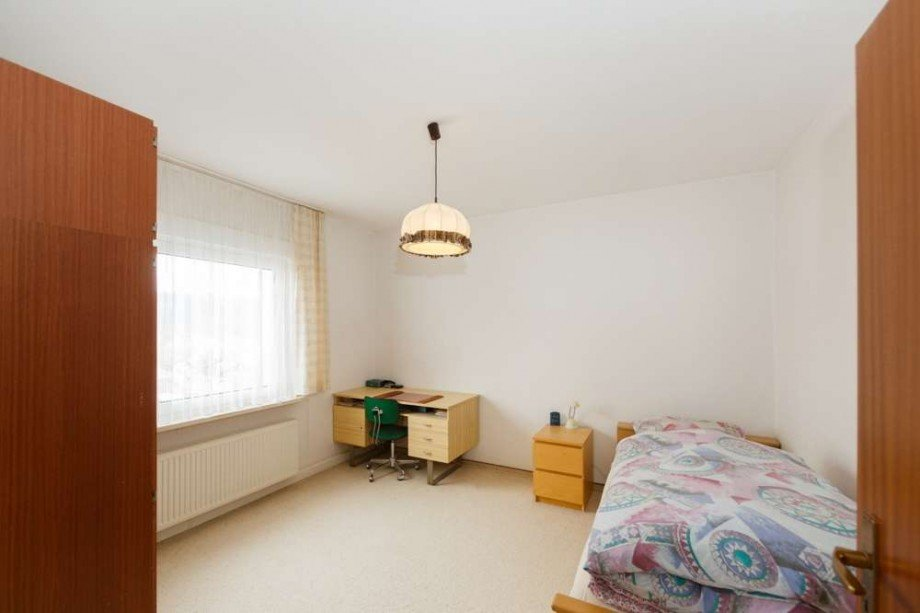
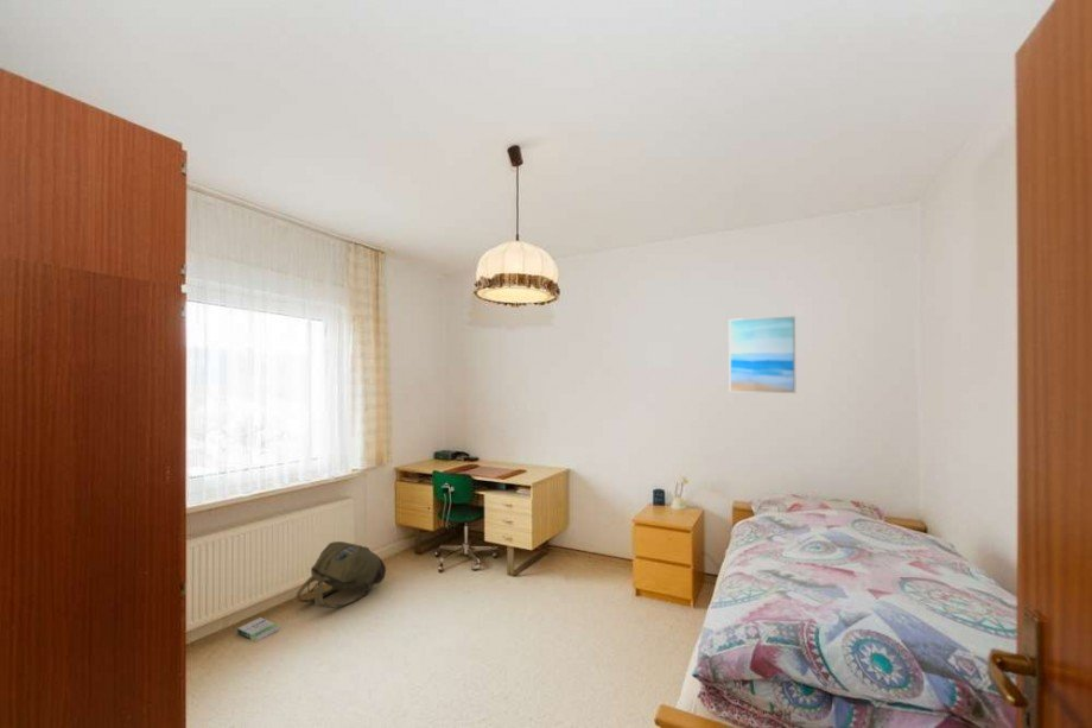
+ wall art (761, 355)
+ box (258, 628)
+ backpack (341, 571)
